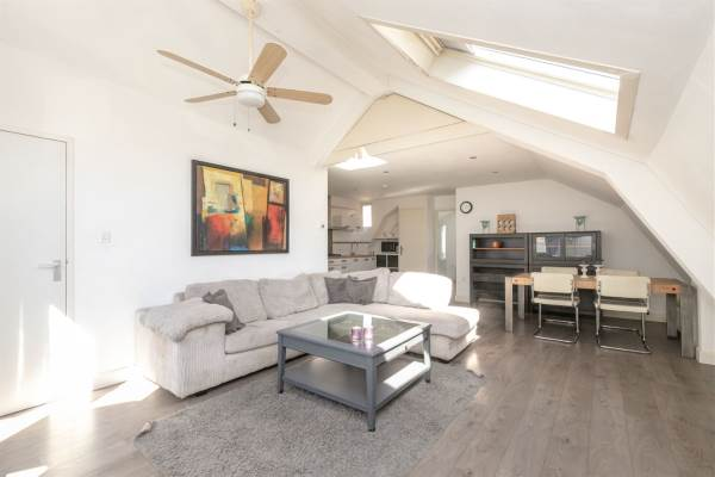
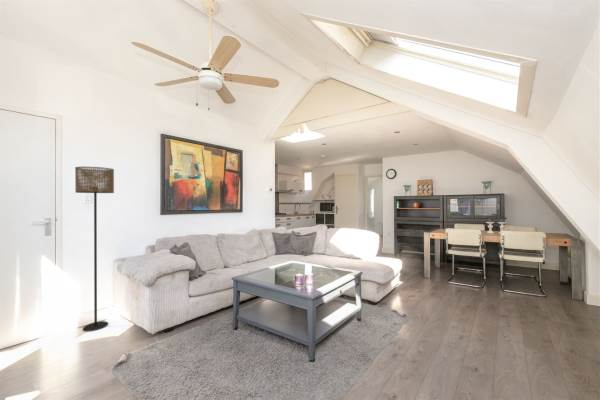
+ floor lamp (95, 247)
